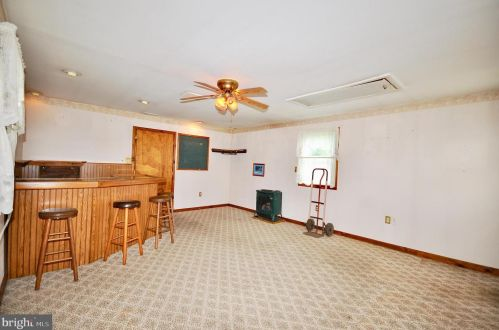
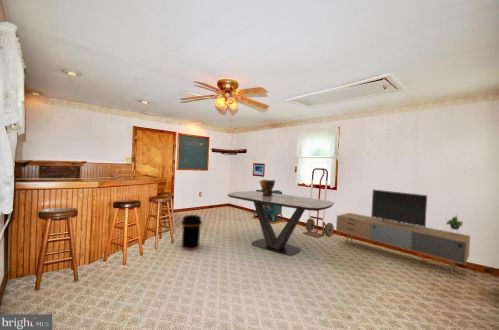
+ trash can (191, 231)
+ media console (395, 223)
+ dining table (270, 224)
+ decorative urn (267, 186)
